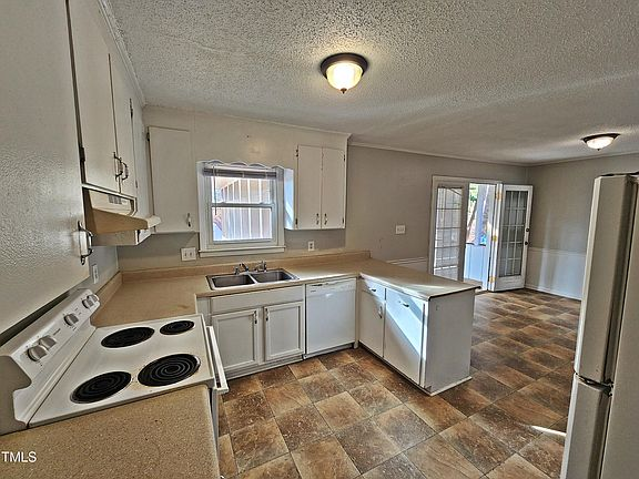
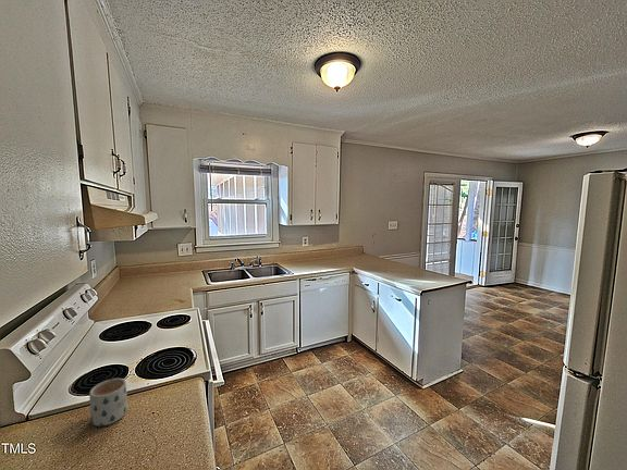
+ mug (112, 397)
